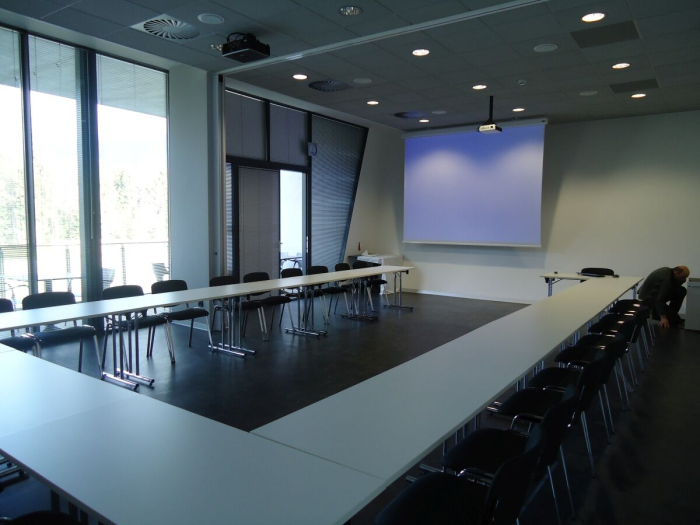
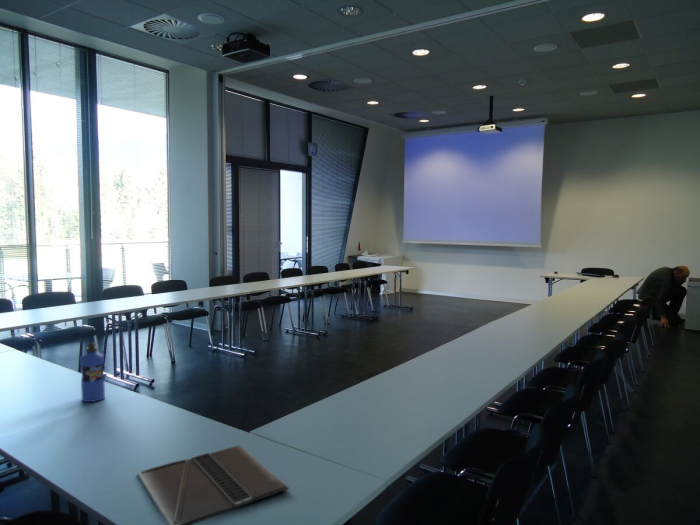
+ laptop (211, 480)
+ water bottle (92, 370)
